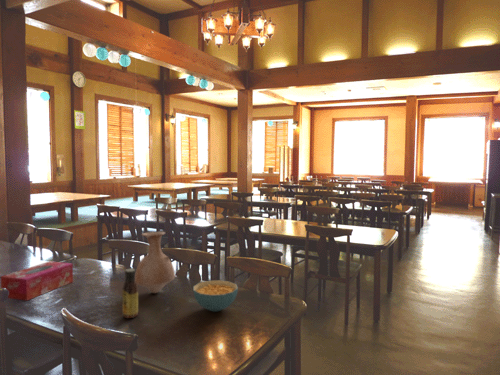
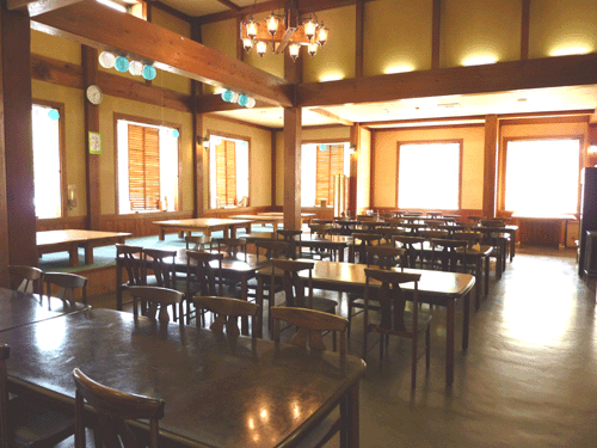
- sauce bottle (130, 292)
- cereal bowl (215, 298)
- vase (155, 262)
- tissue box (39, 279)
